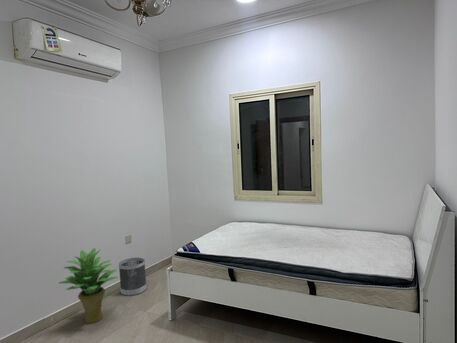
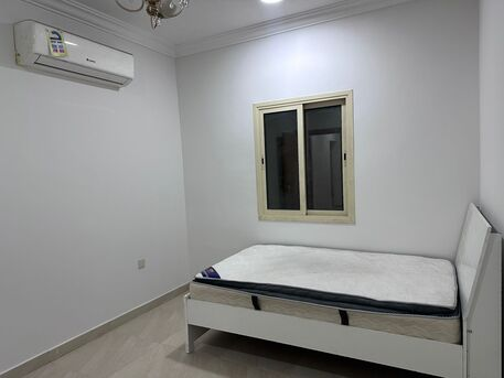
- potted plant (90, 284)
- wastebasket (132, 276)
